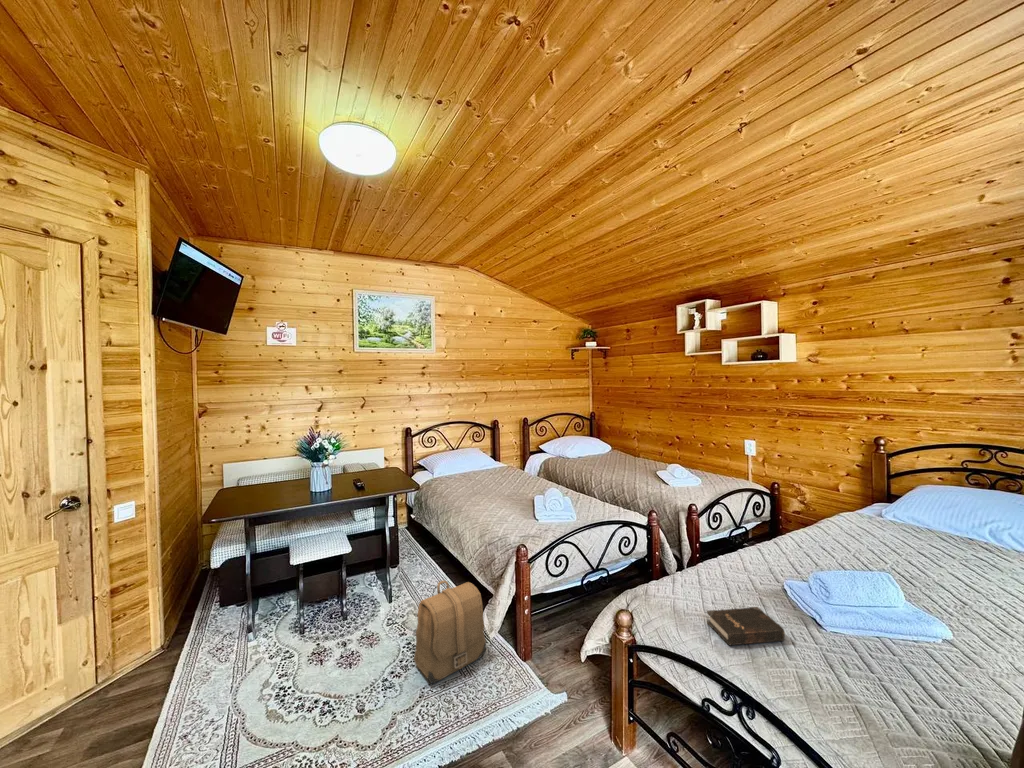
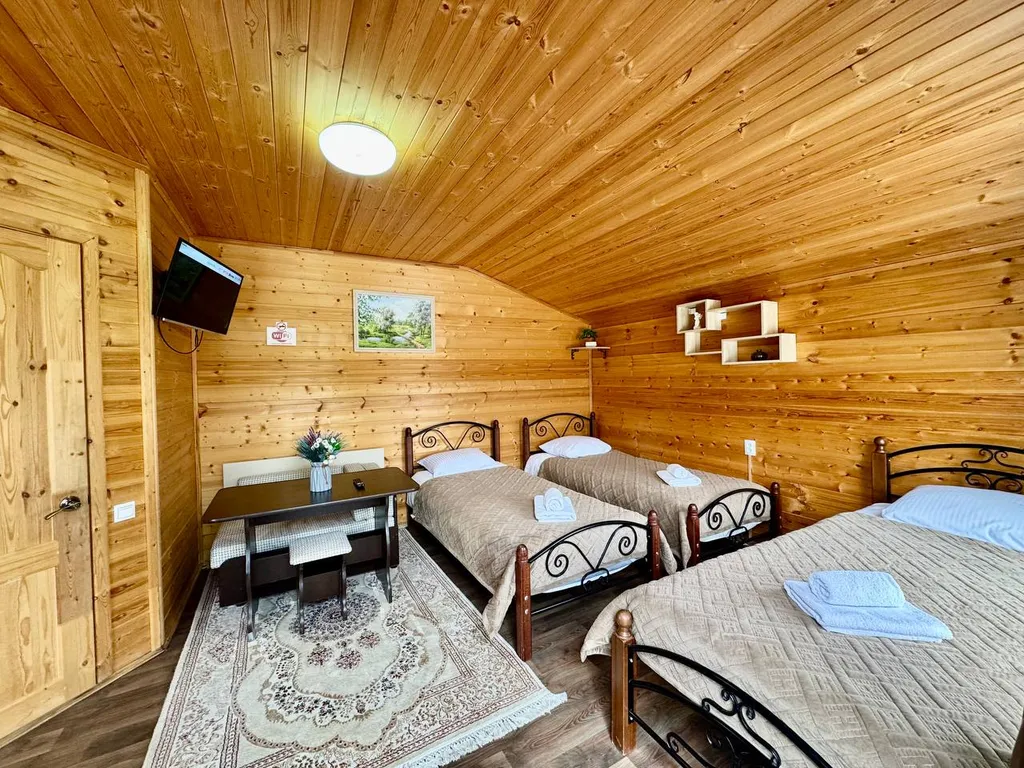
- backpack (451, 625)
- hardback book (744, 625)
